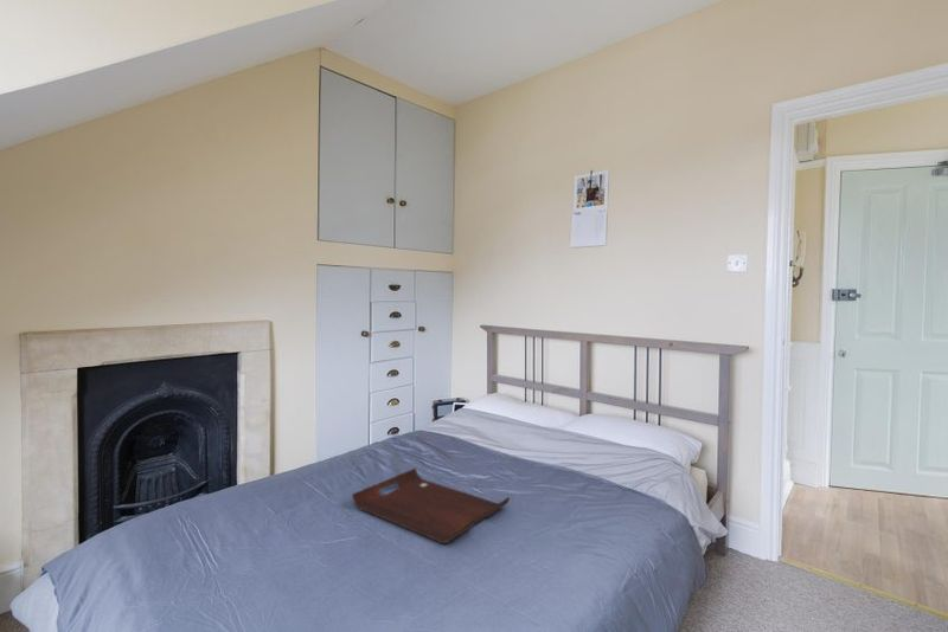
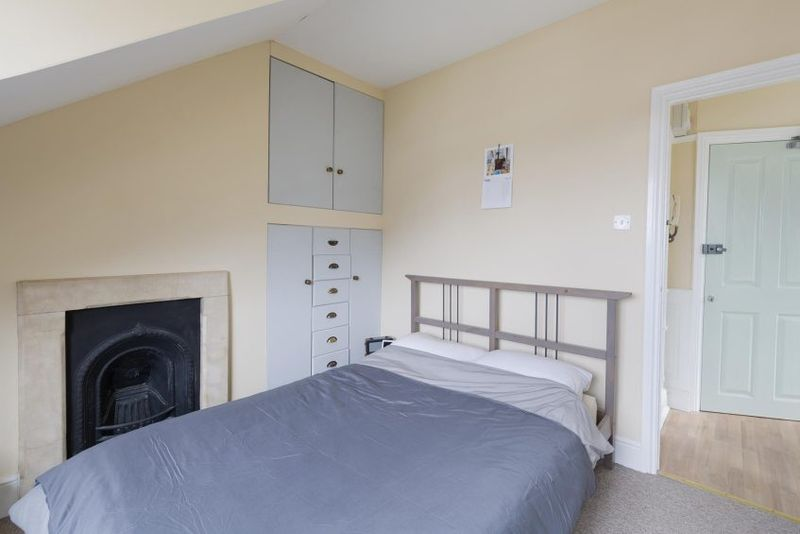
- serving tray (430, 501)
